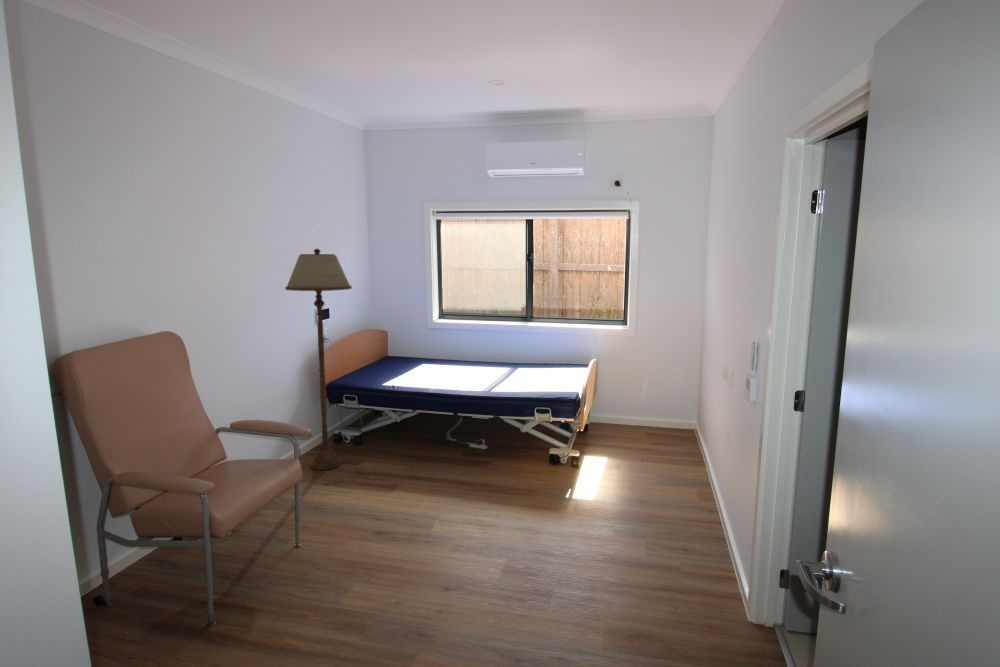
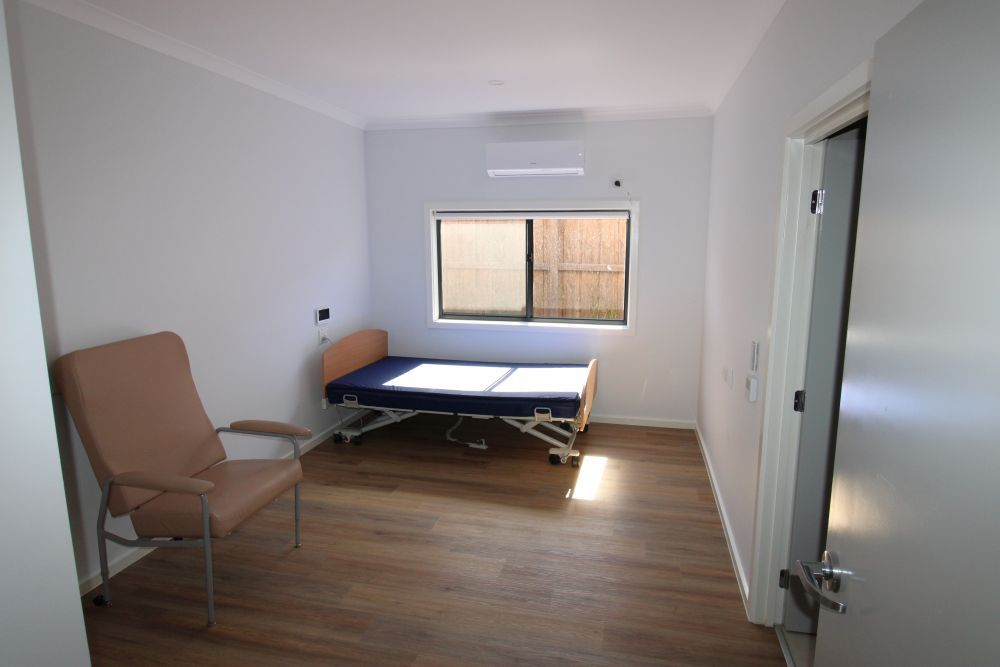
- floor lamp (322, 359)
